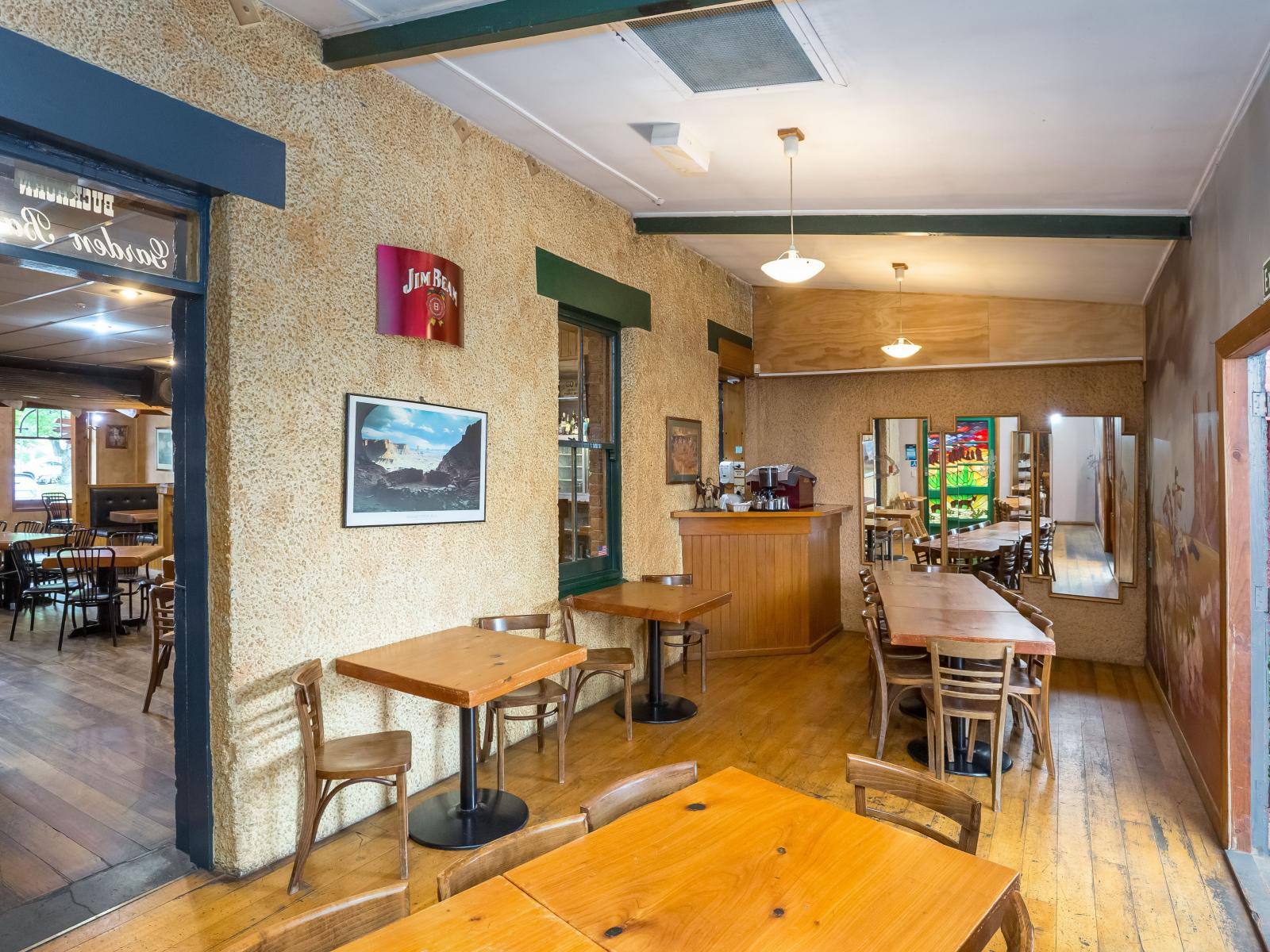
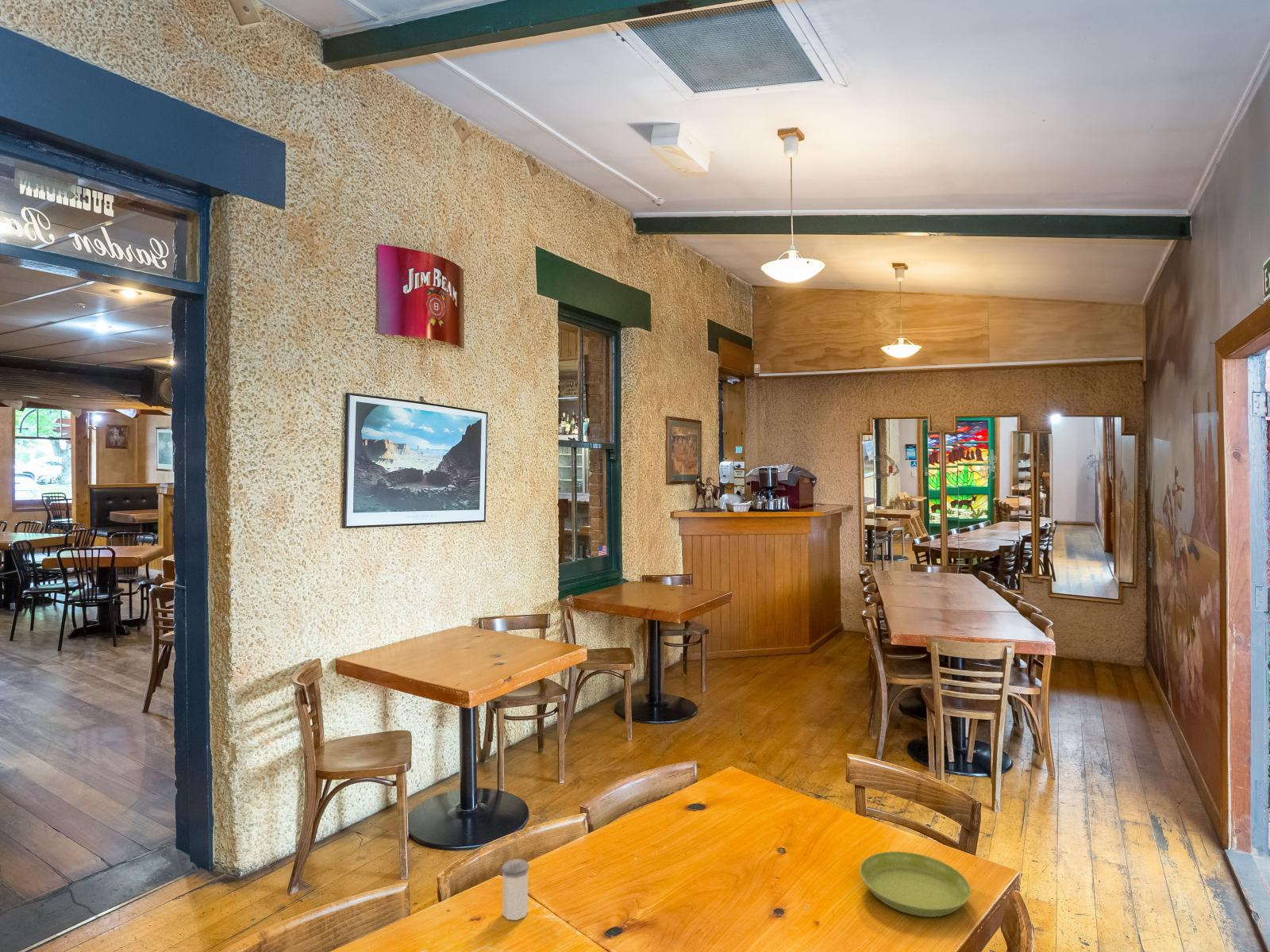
+ salt shaker (515, 889)
+ saucer (914, 885)
